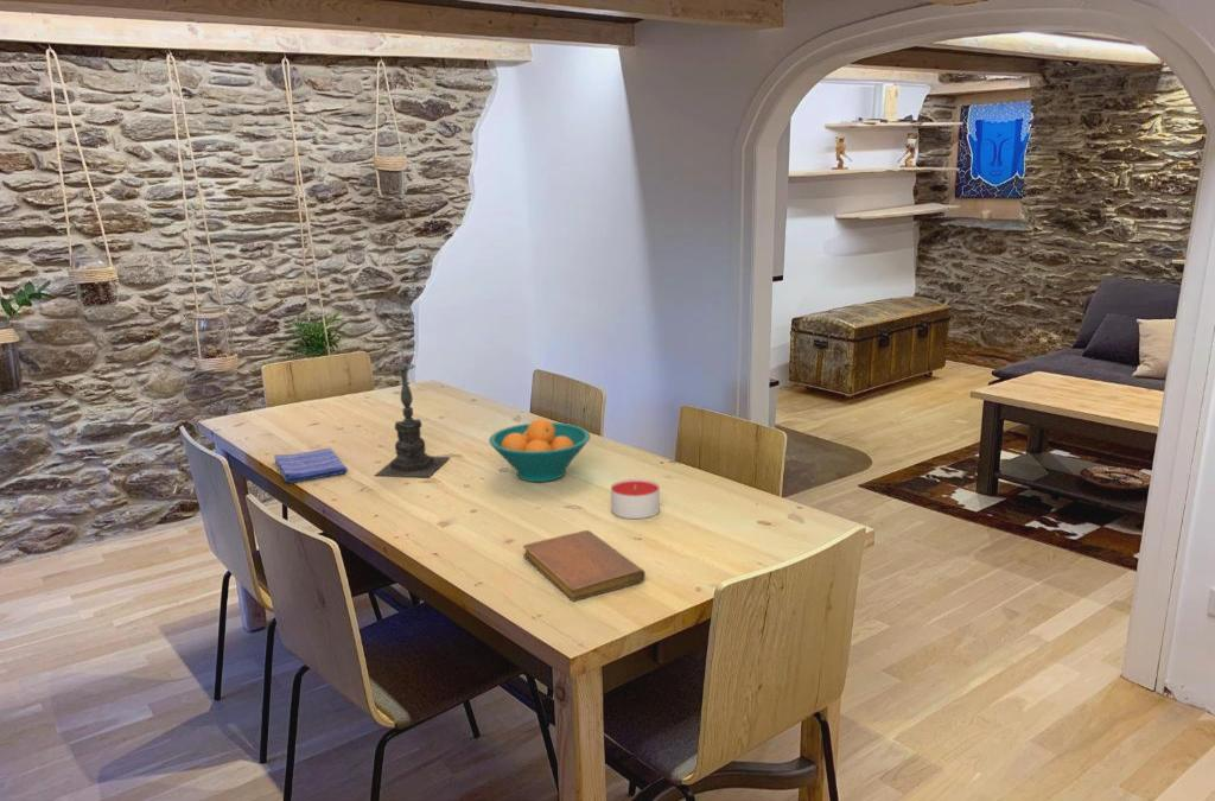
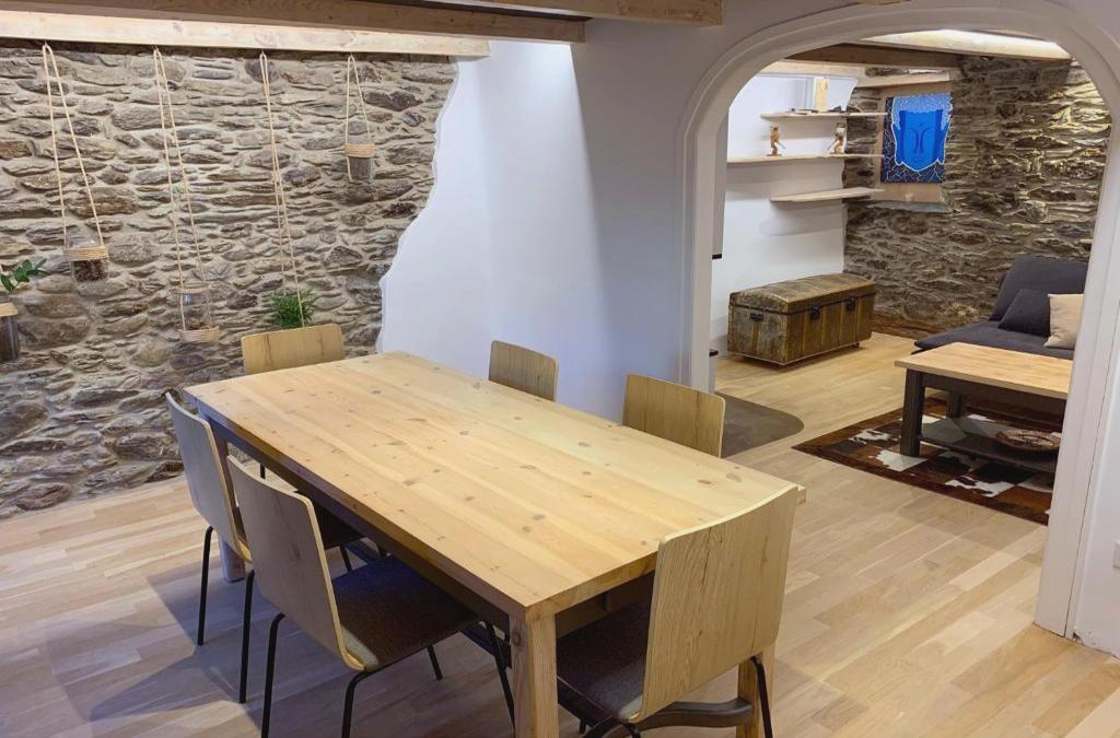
- candle holder (408, 408)
- candle (635, 497)
- fruit bowl (540, 446)
- dish towel (310, 462)
- notebook (581, 562)
